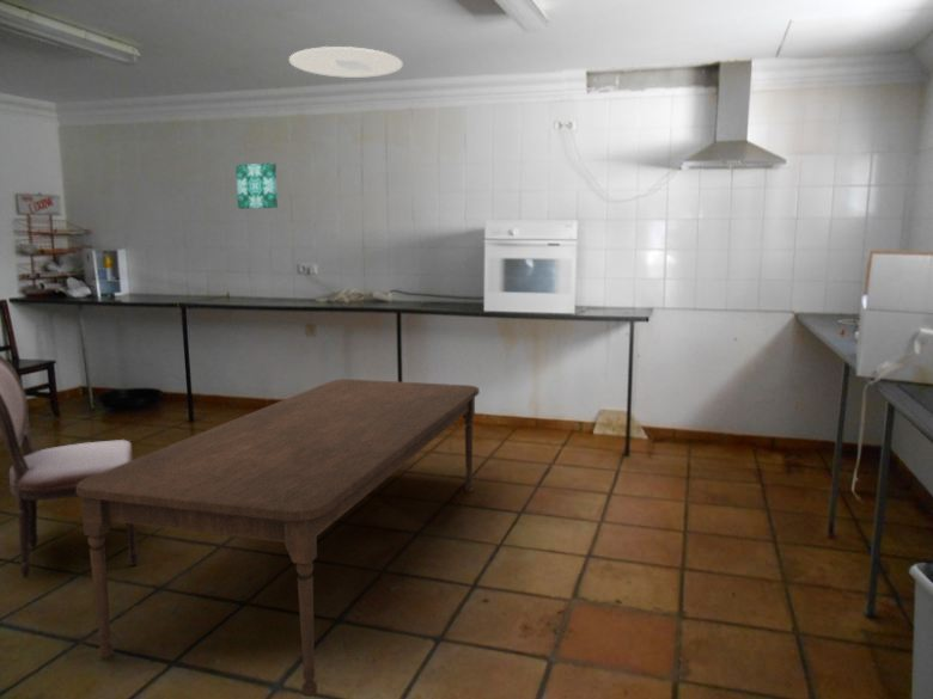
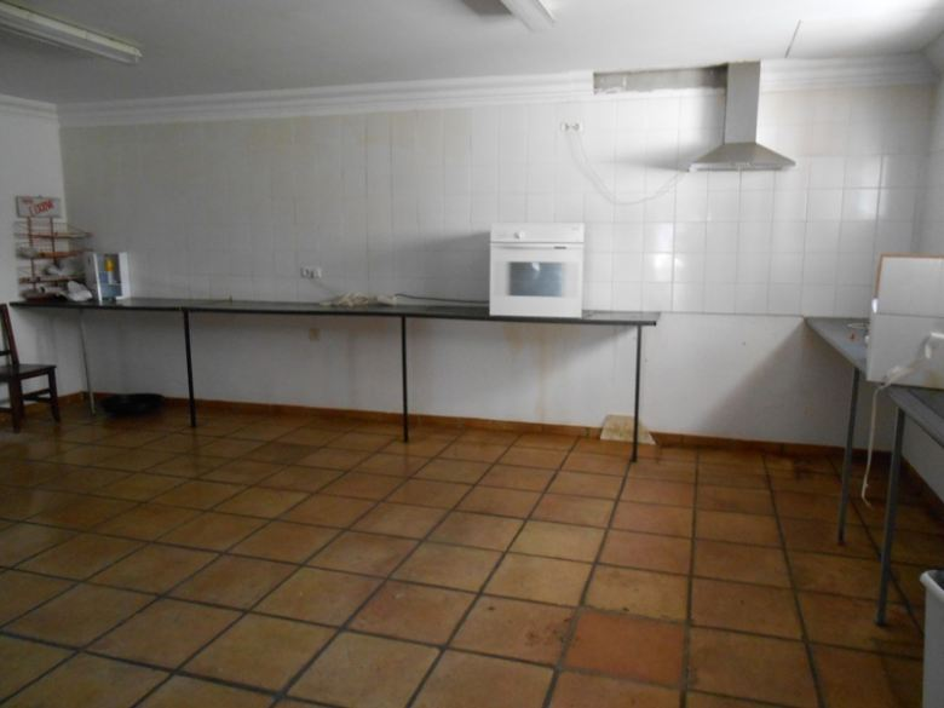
- dining chair (73, 449)
- ceiling light (346, 57)
- dining table (330, 488)
- wall art (256, 186)
